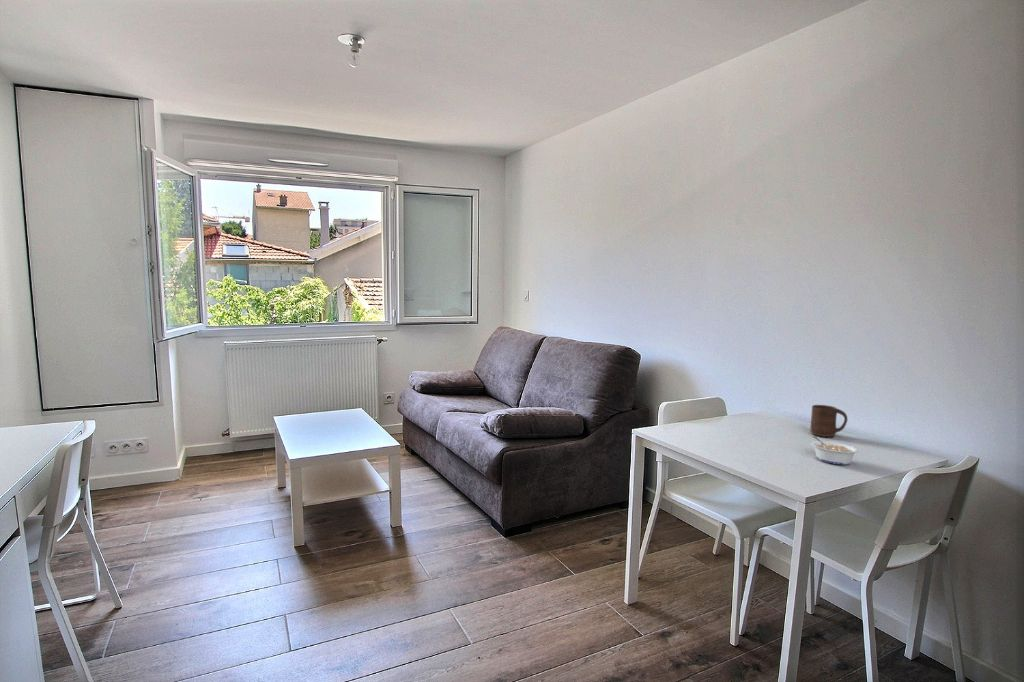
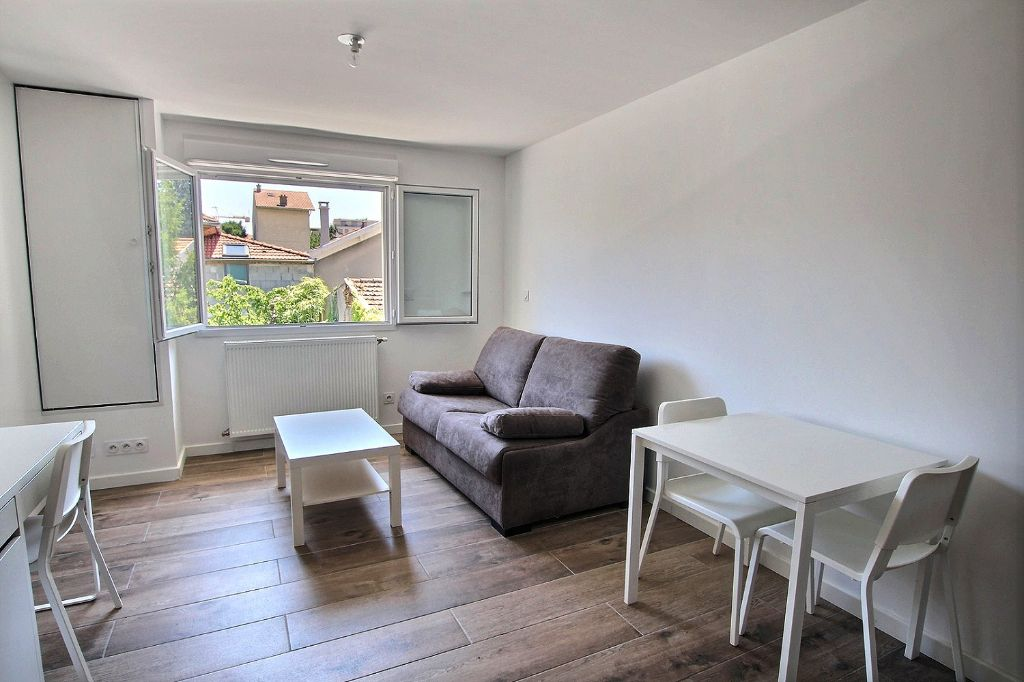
- cup (827, 421)
- legume (832, 451)
